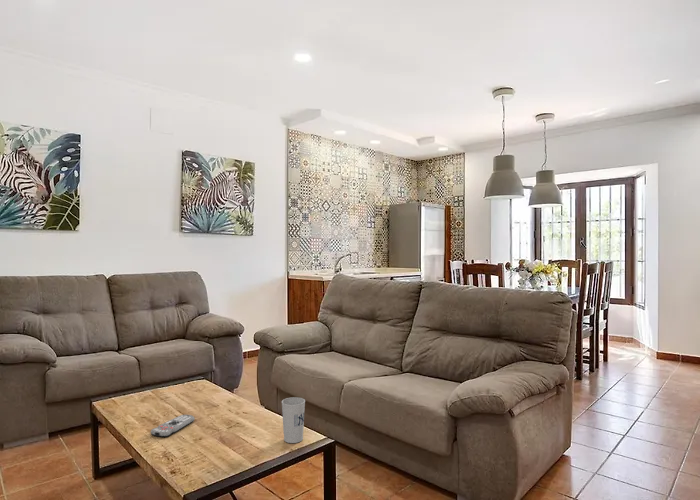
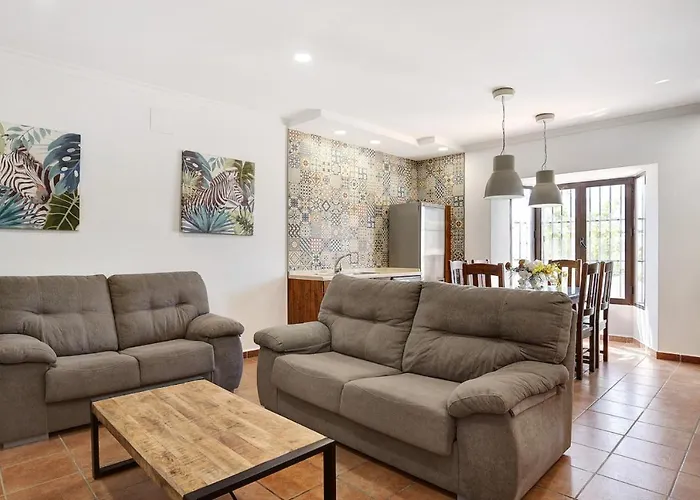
- cup (293, 420)
- remote control (174, 425)
